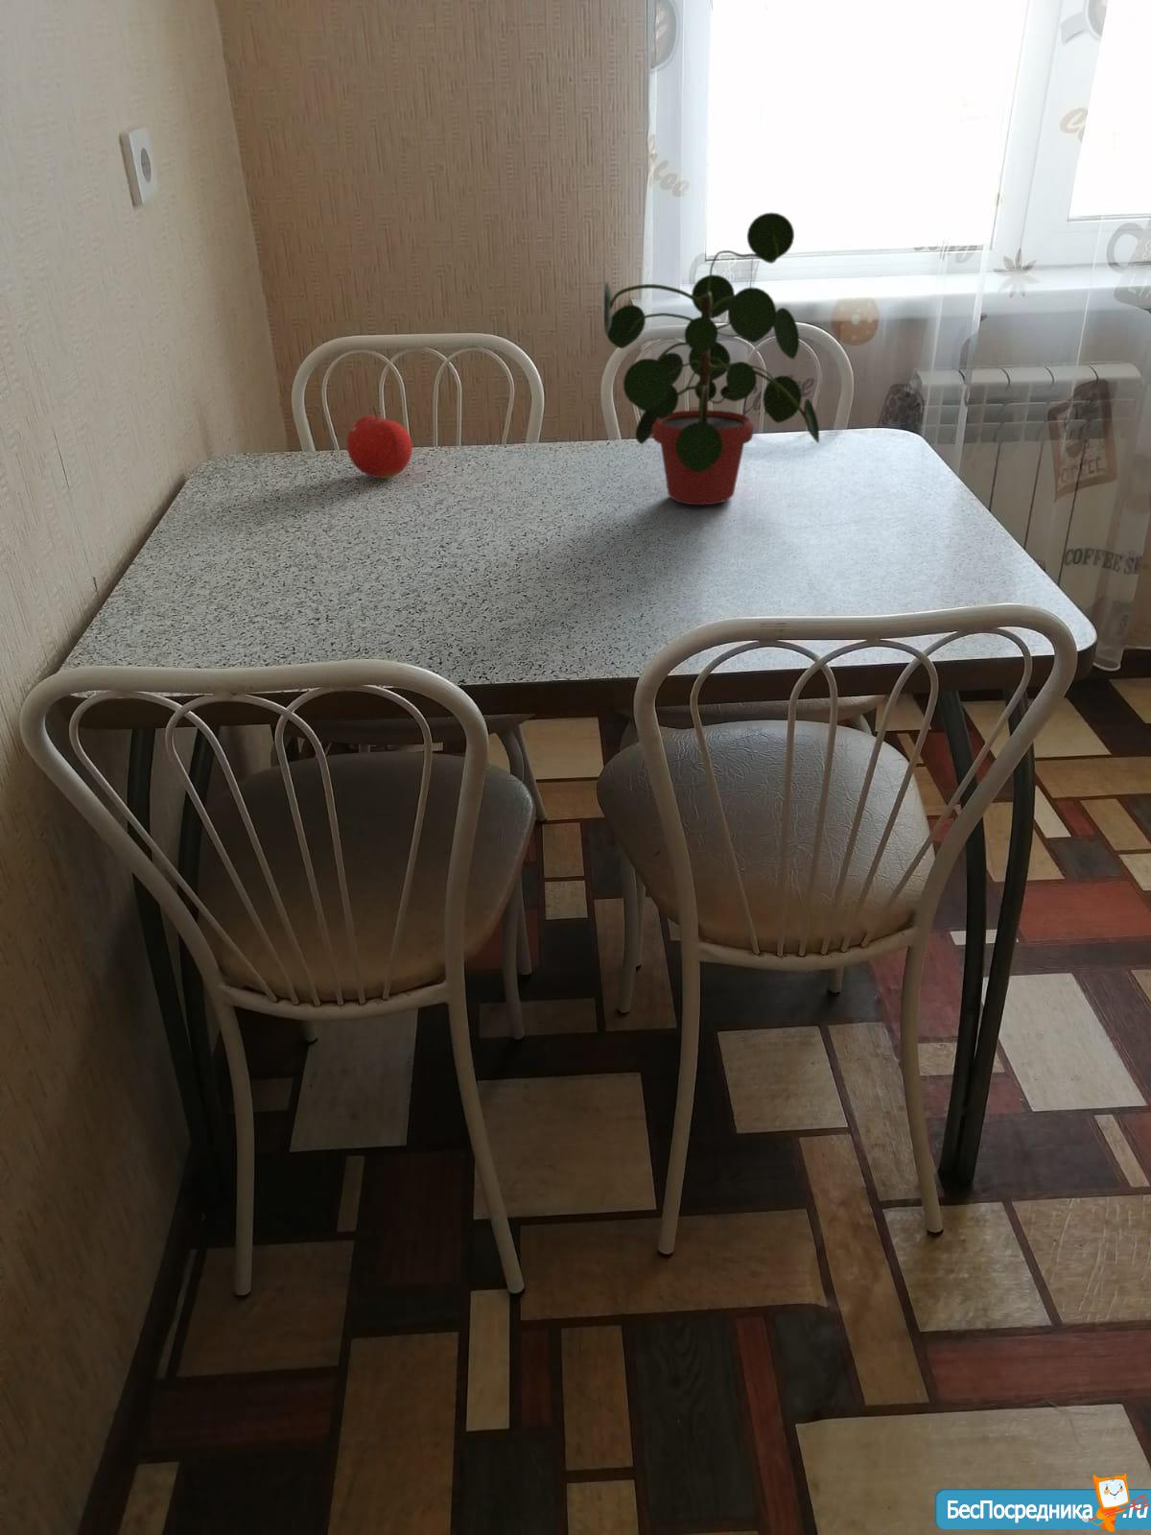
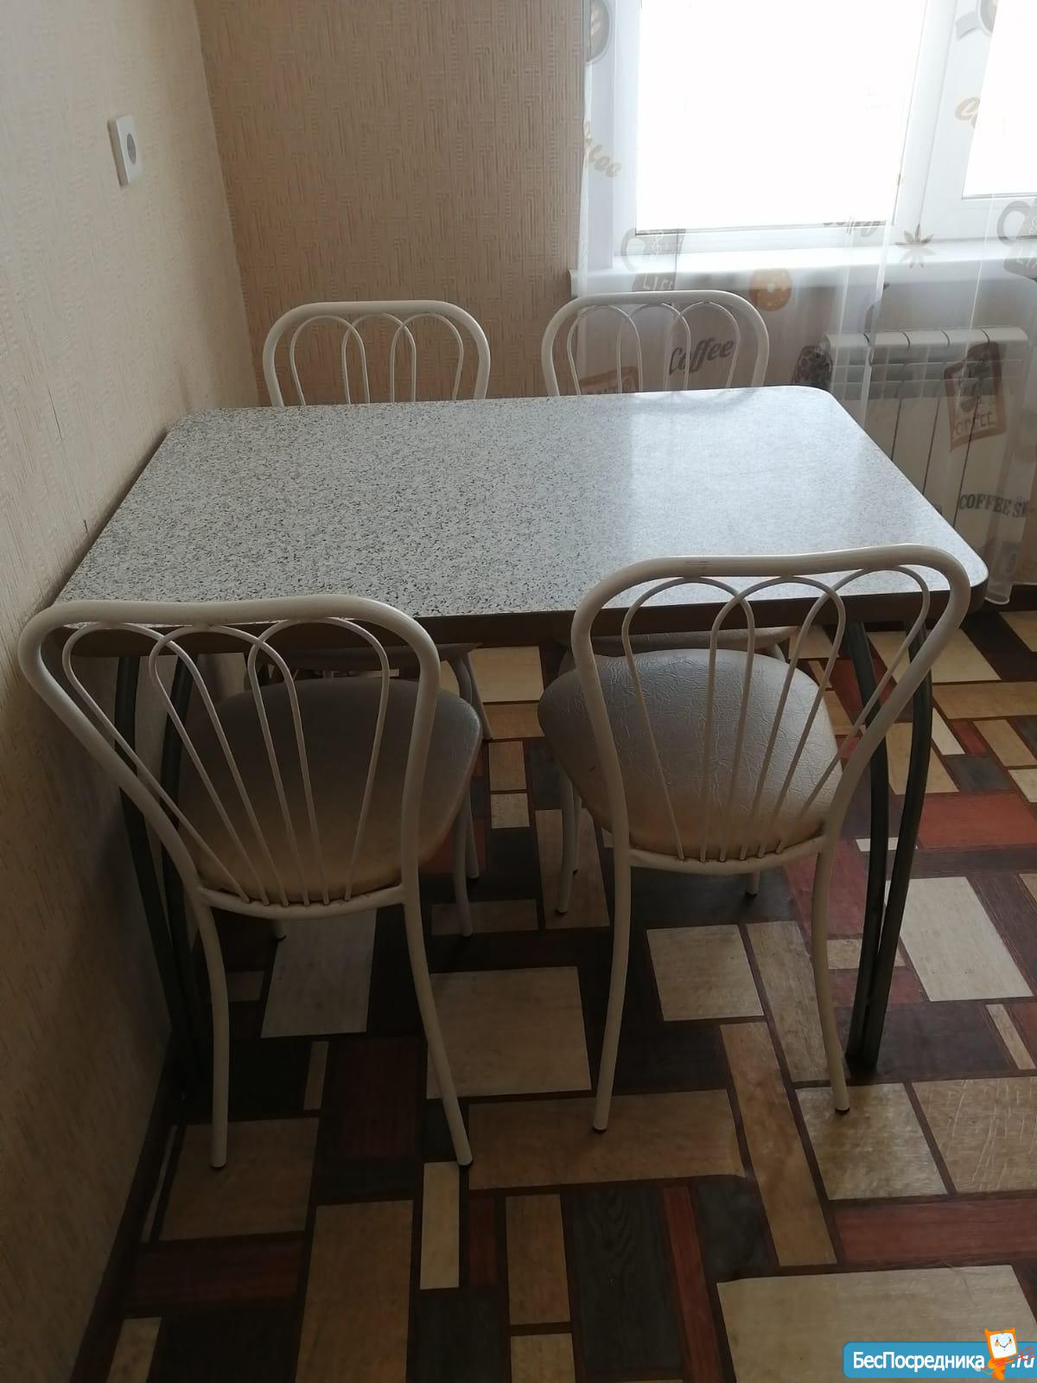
- potted plant (711, 360)
- fruit (378, 442)
